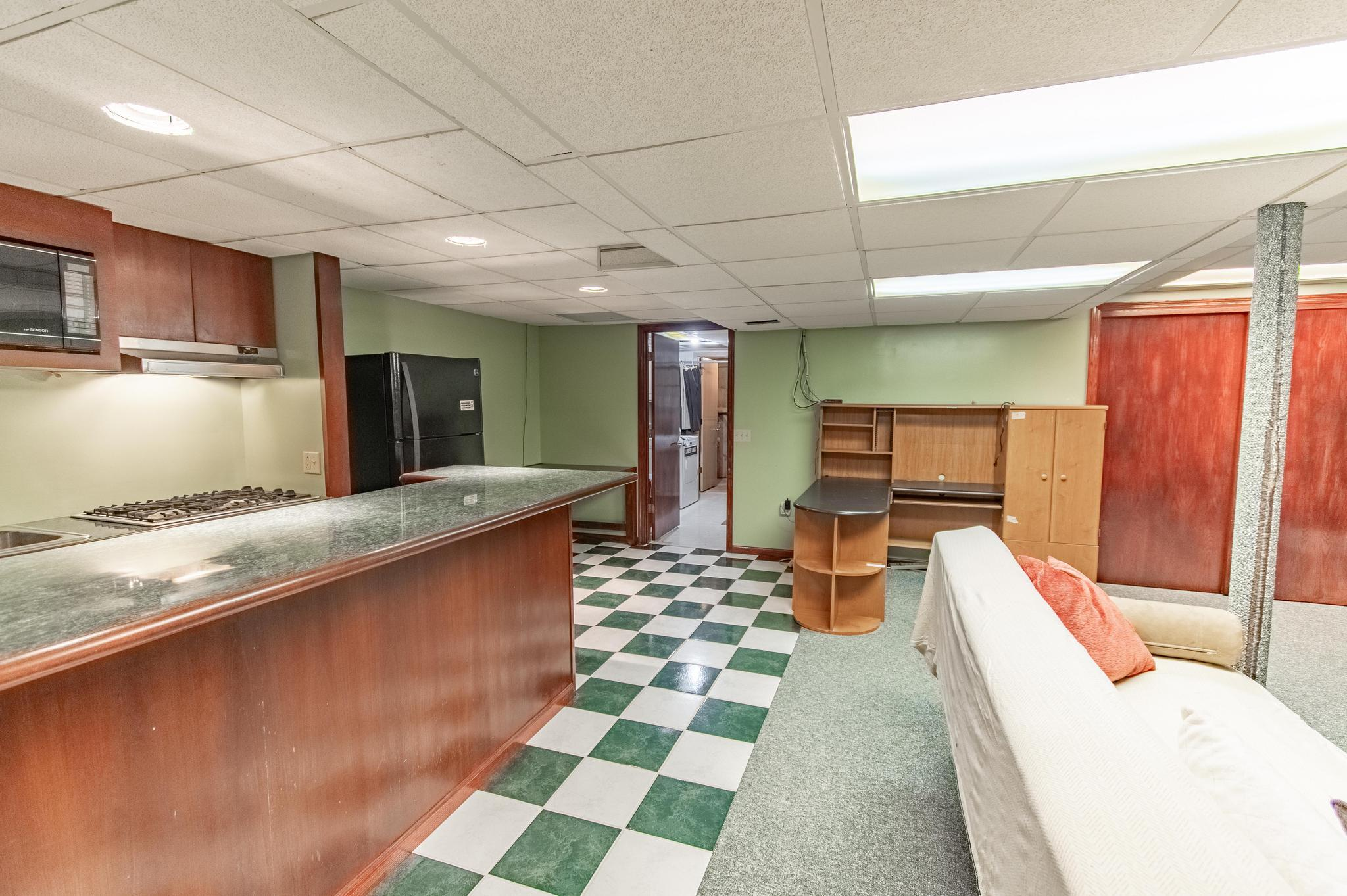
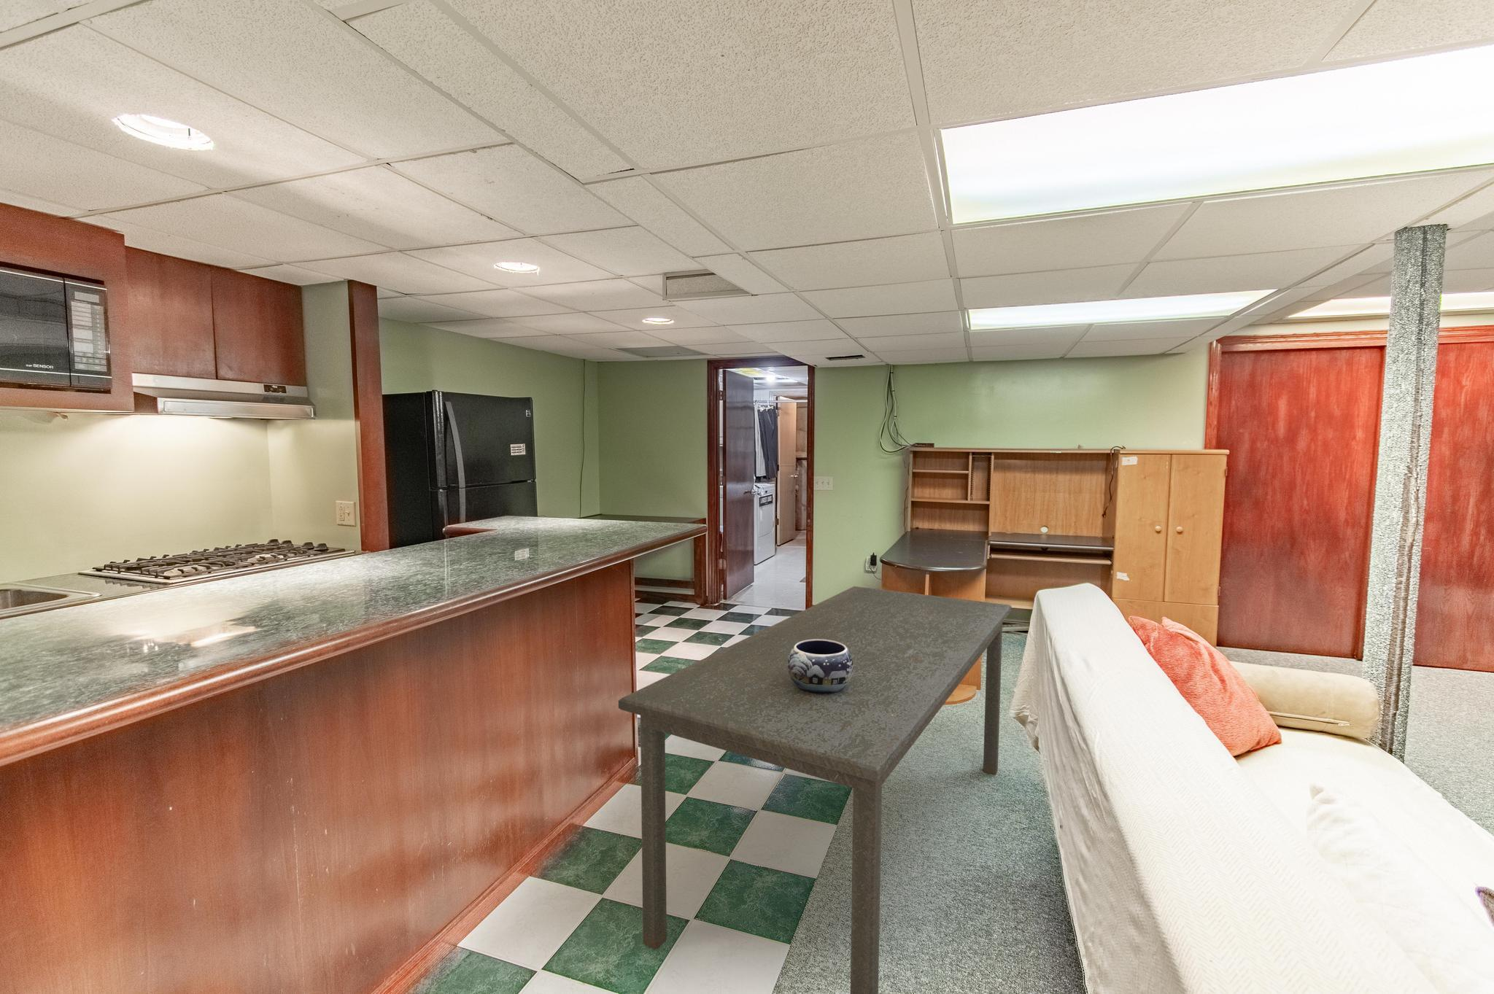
+ decorative bowl (820, 665)
+ dining table (858, 740)
